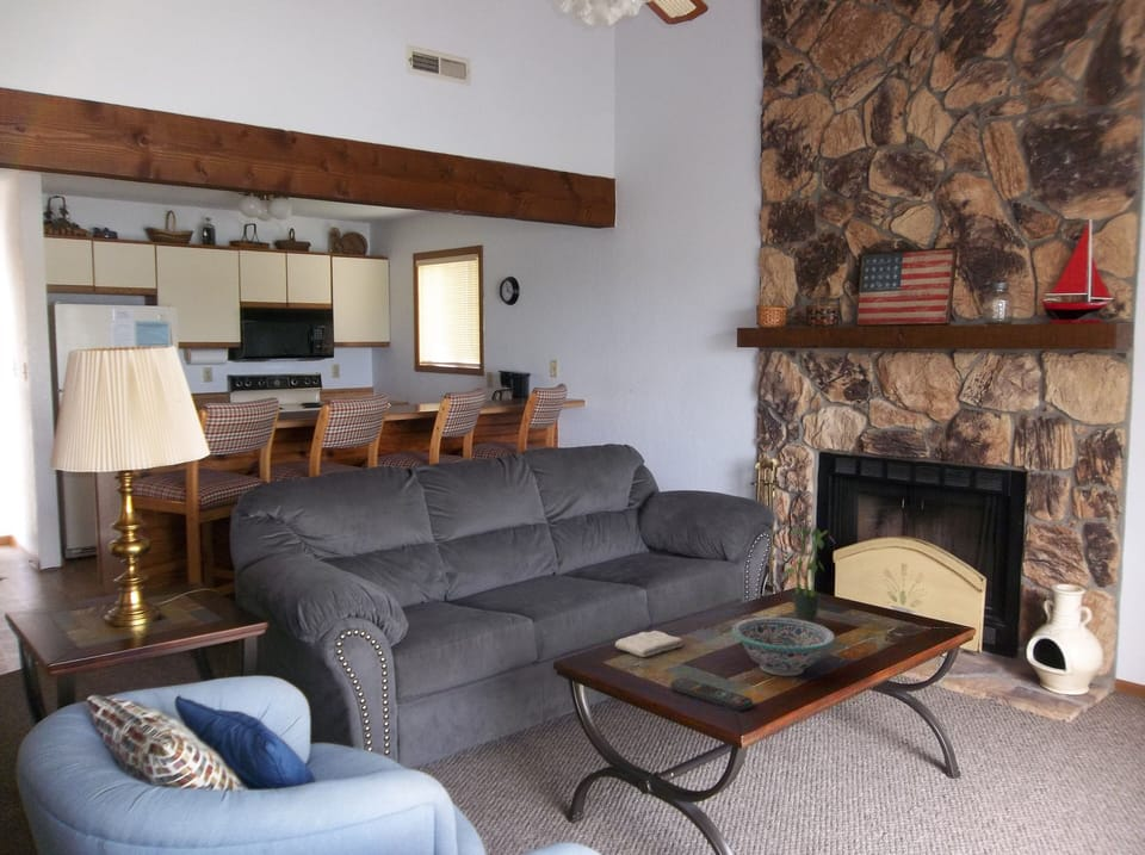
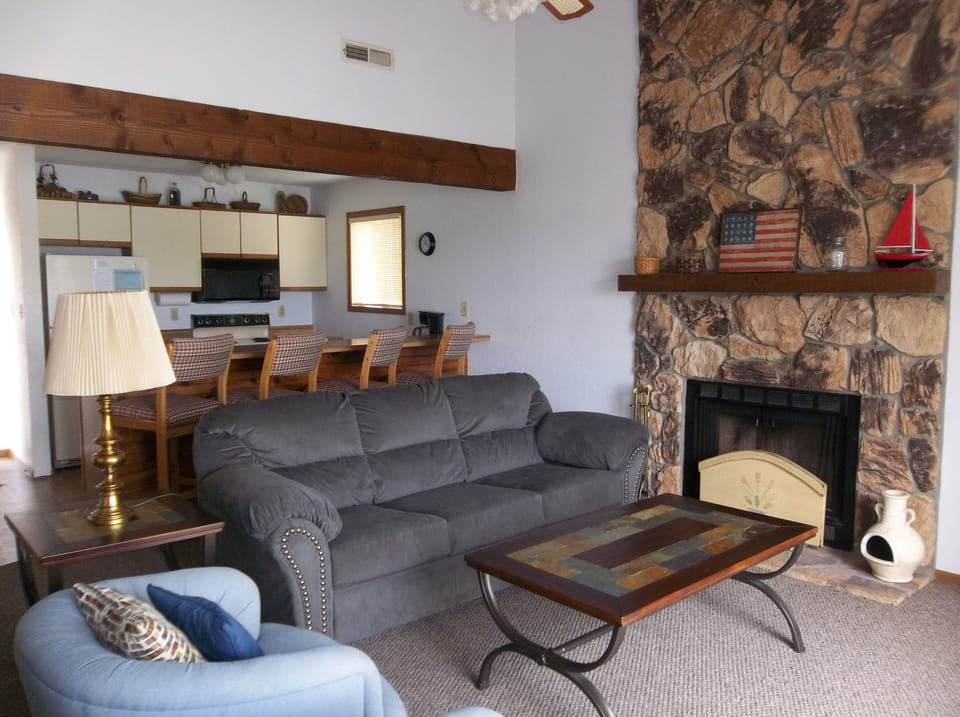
- potted plant (811, 577)
- decorative bowl (782, 650)
- washcloth (649, 643)
- remote control (710, 693)
